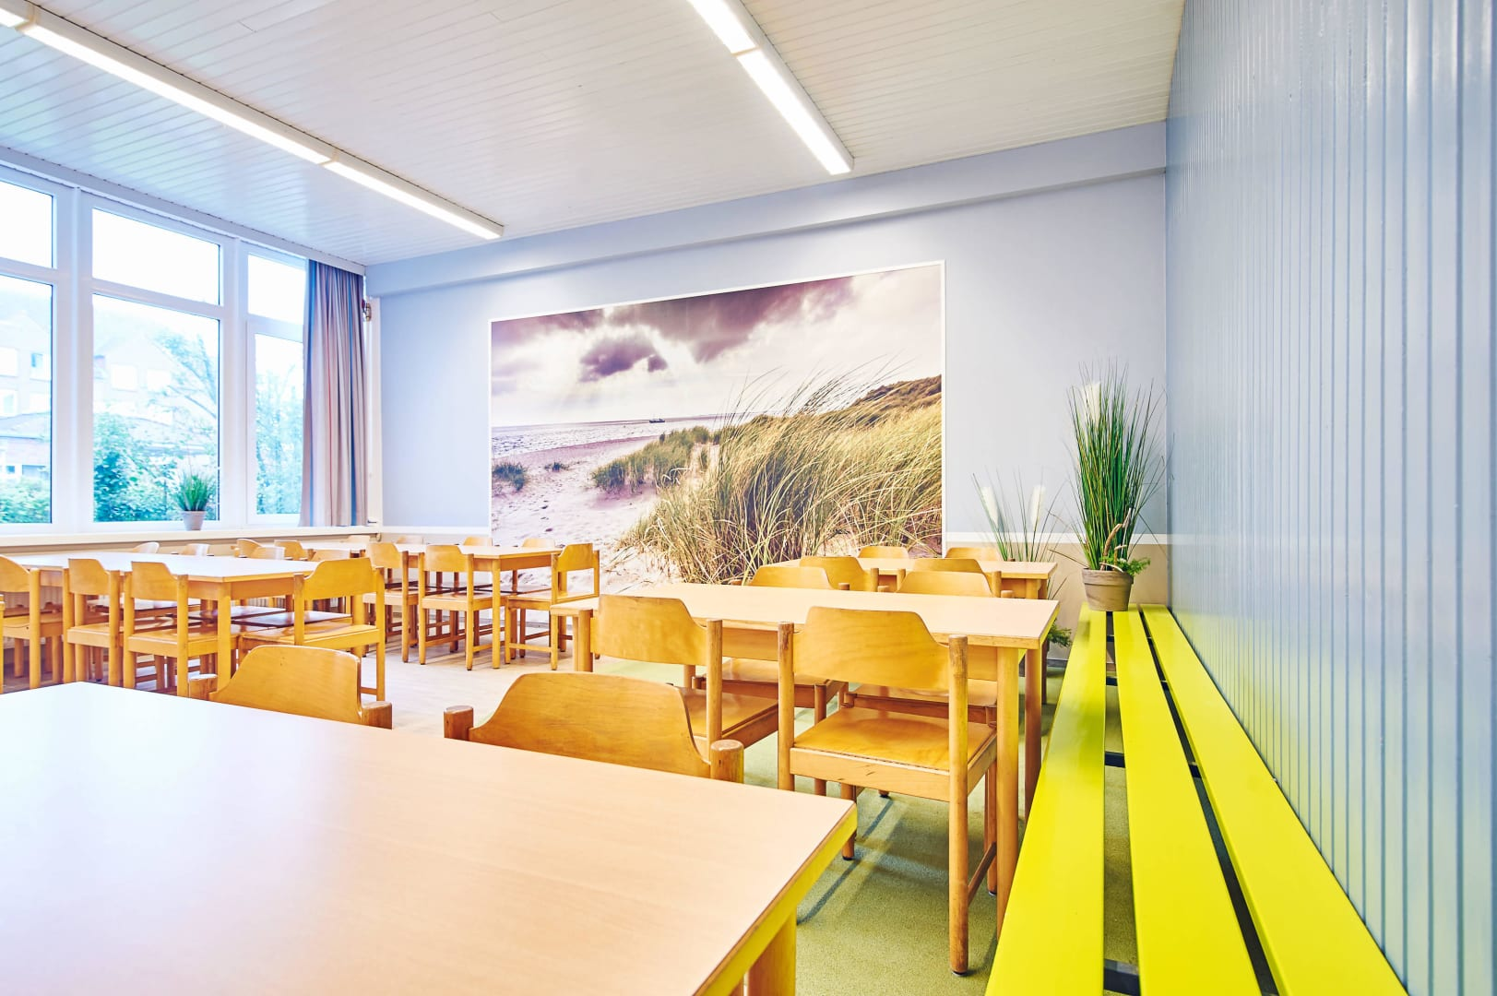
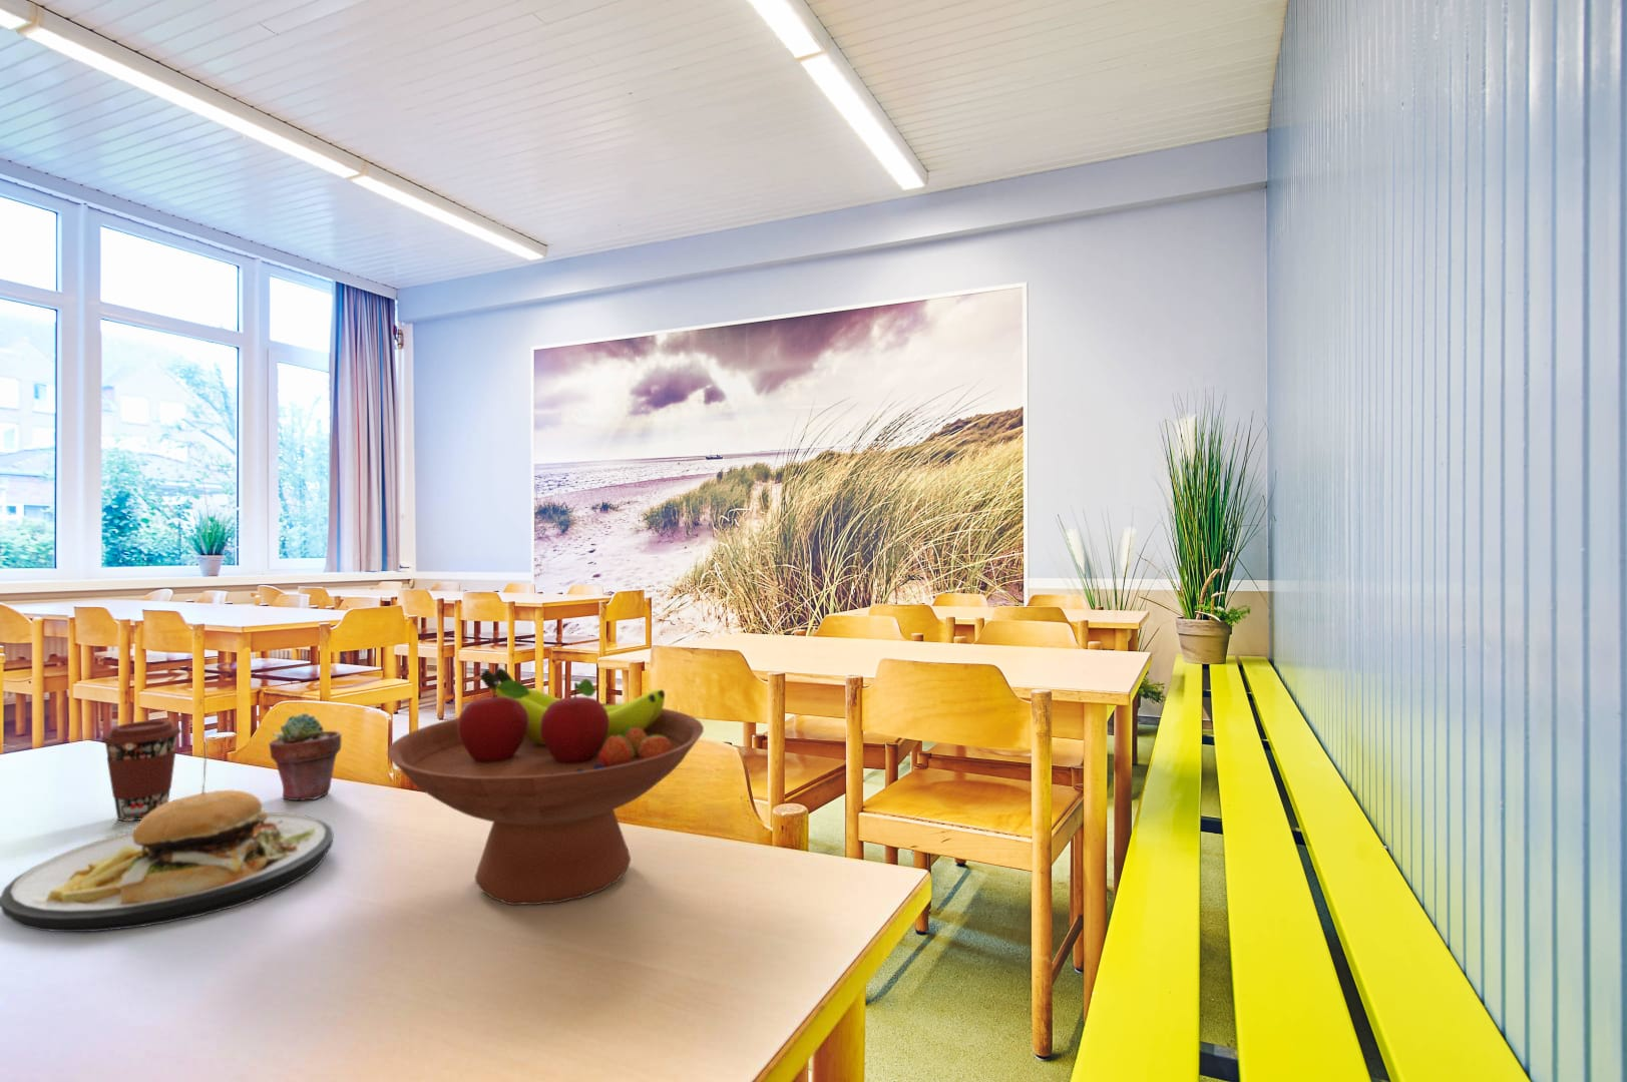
+ plate (181, 809)
+ fruit bowl (553, 776)
+ potted succulent (306, 754)
+ coffee cup (143, 769)
